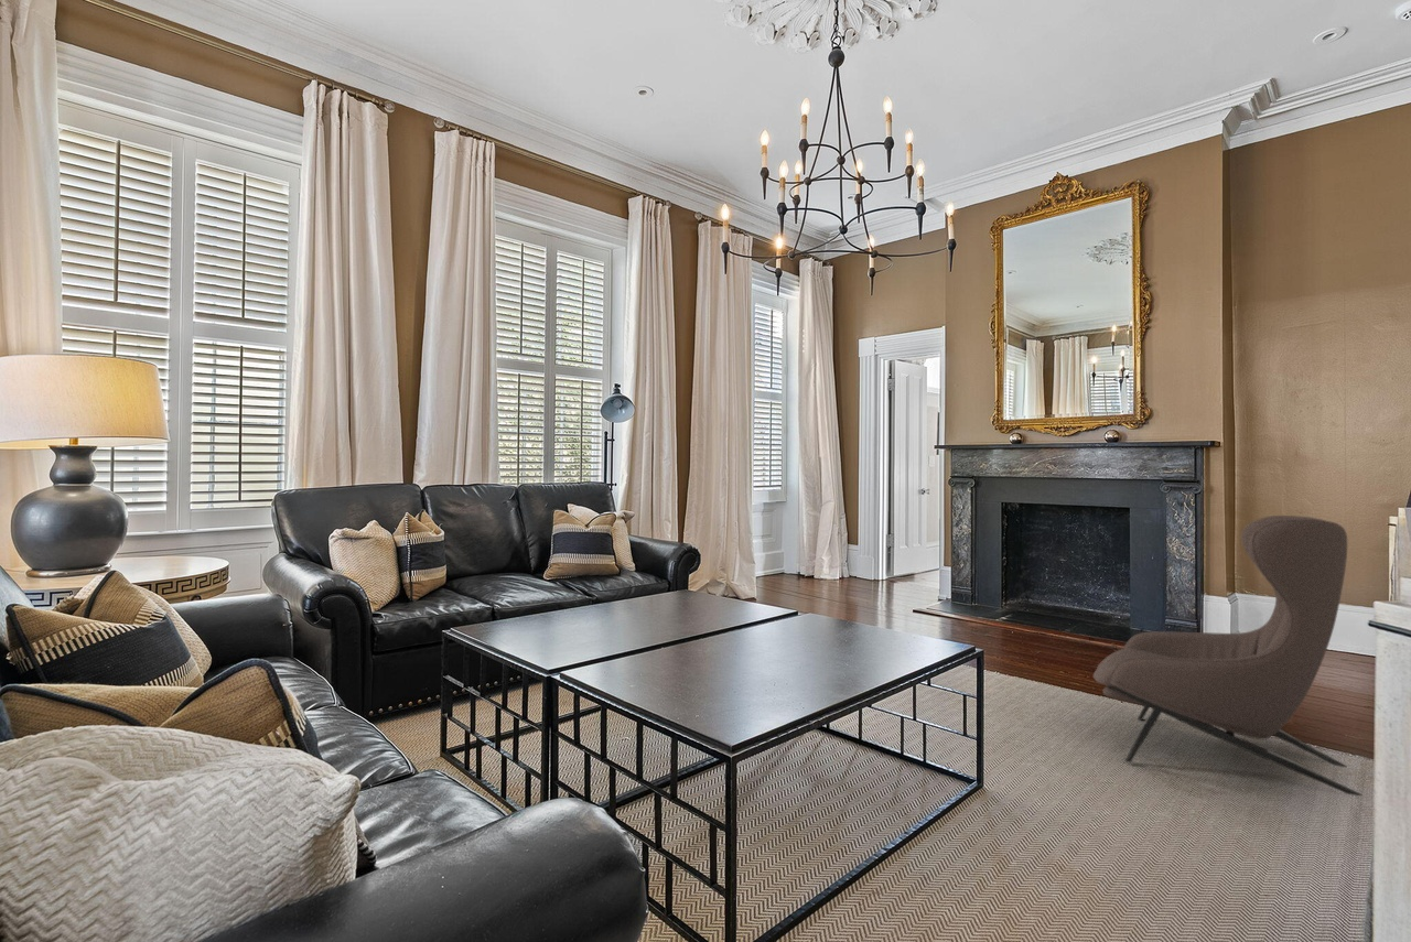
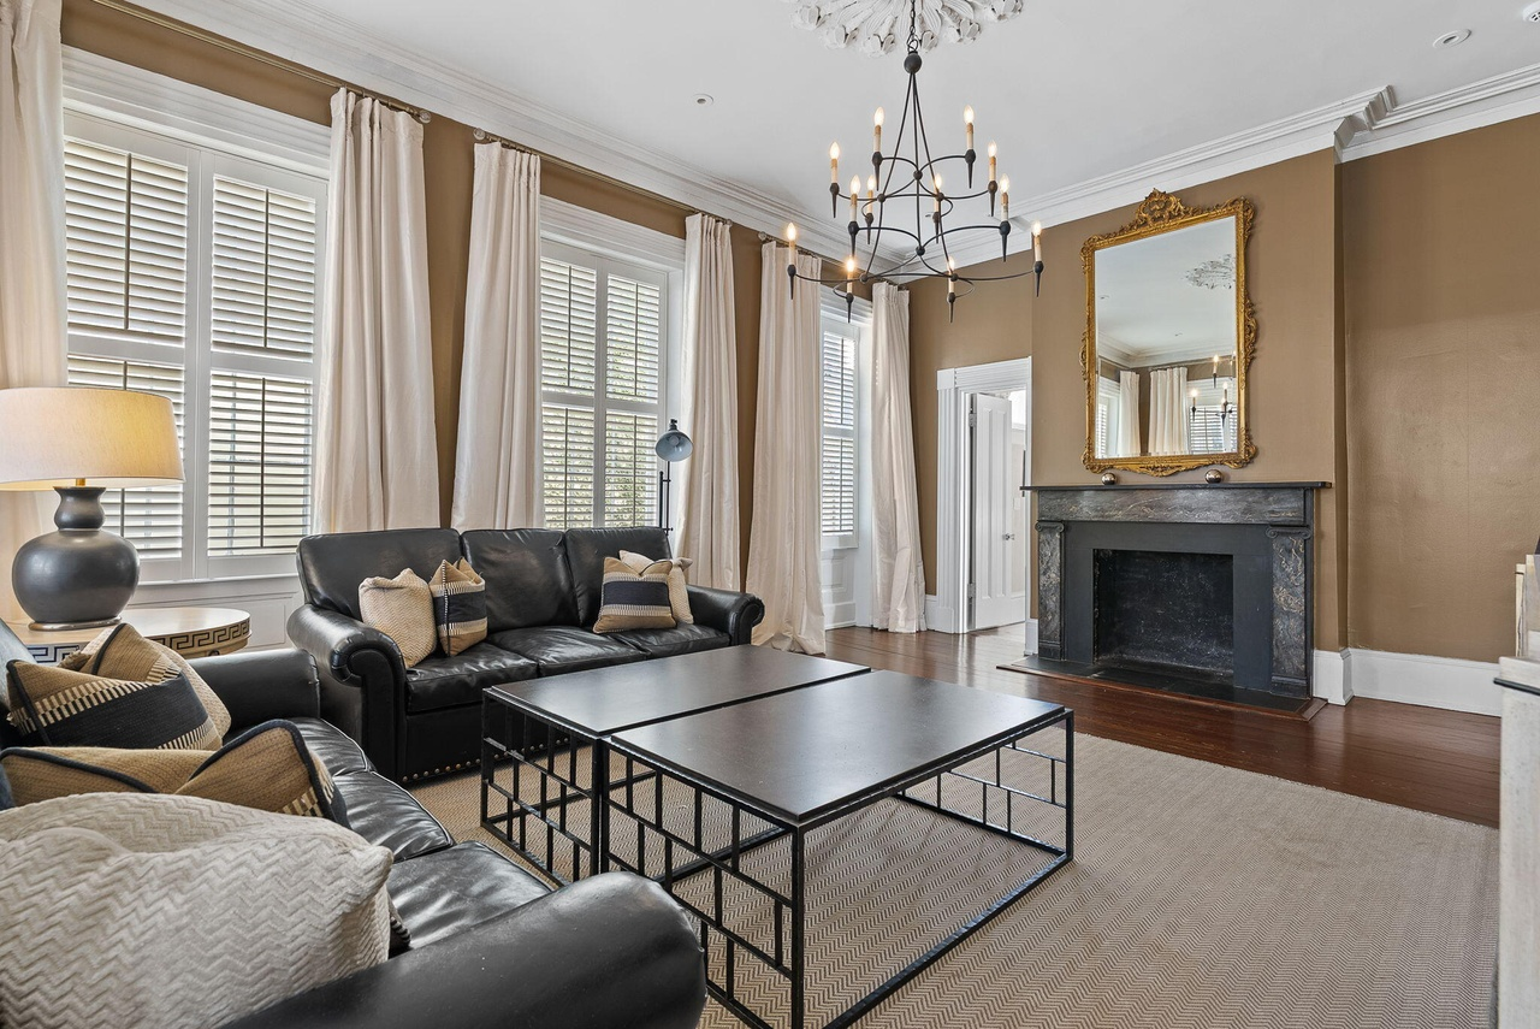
- armchair (1204, 632)
